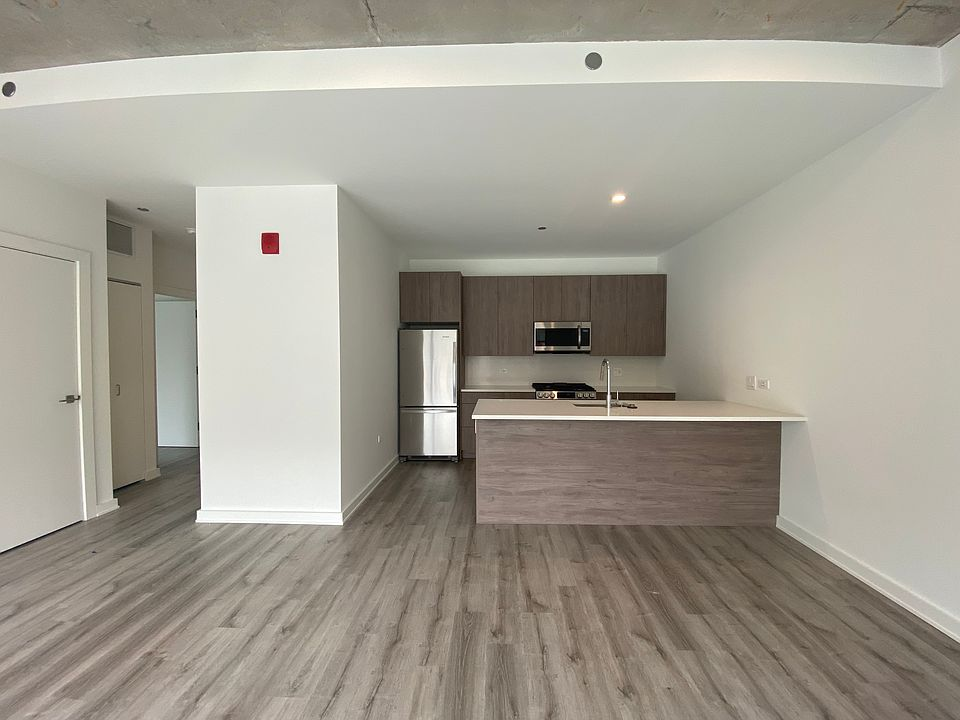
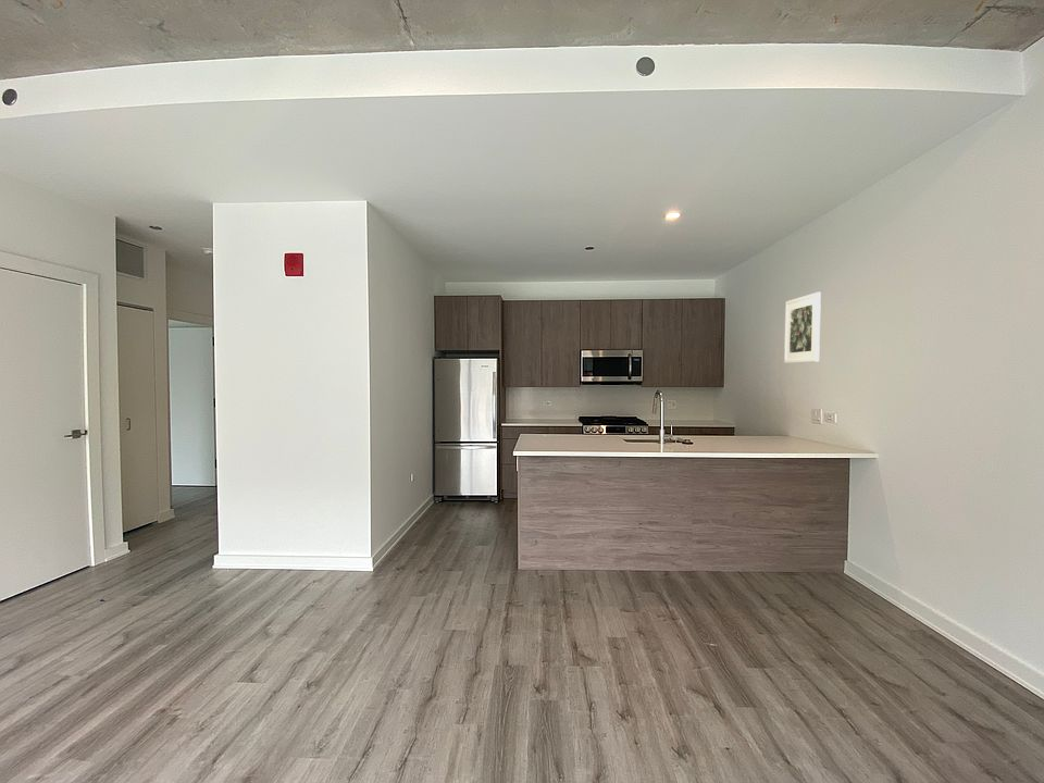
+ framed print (800, 330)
